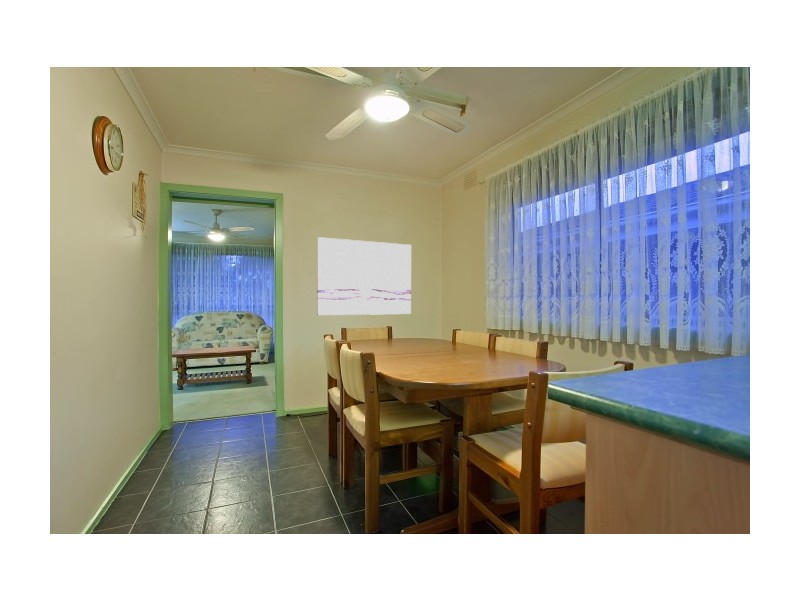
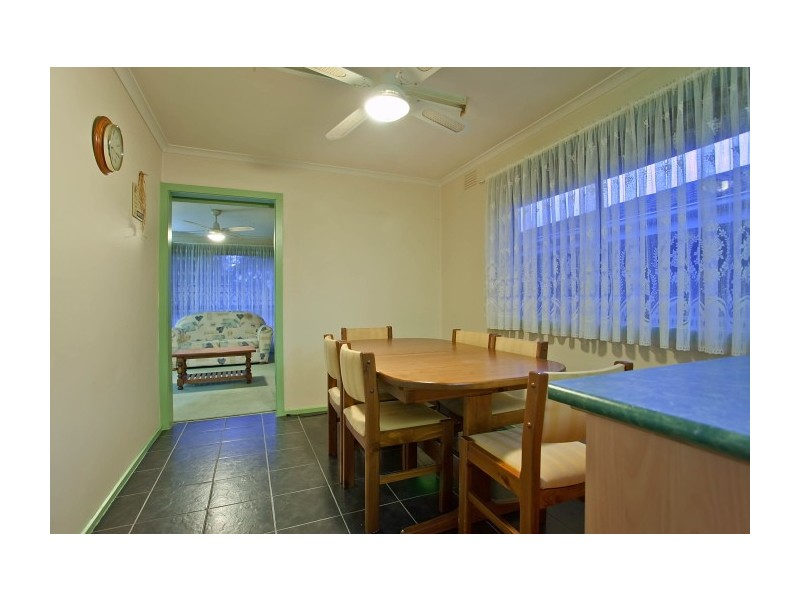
- wall art (366, 278)
